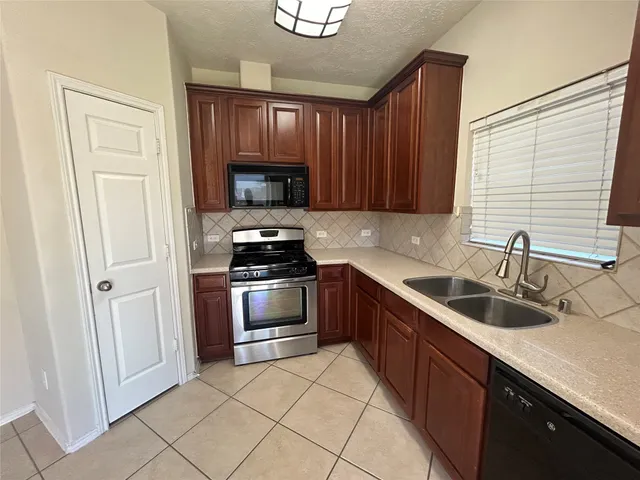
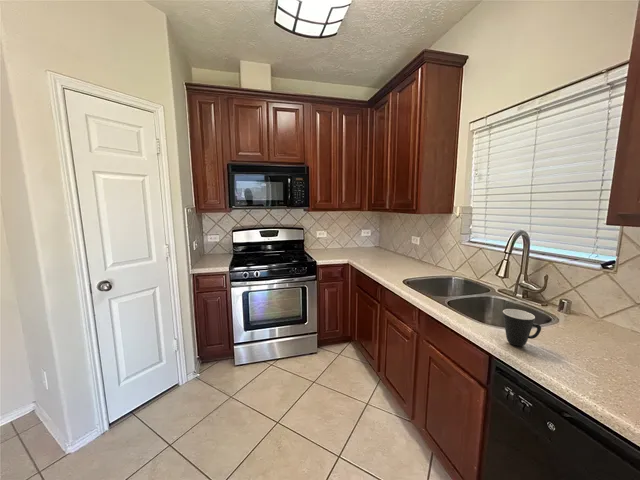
+ mug (520, 329)
